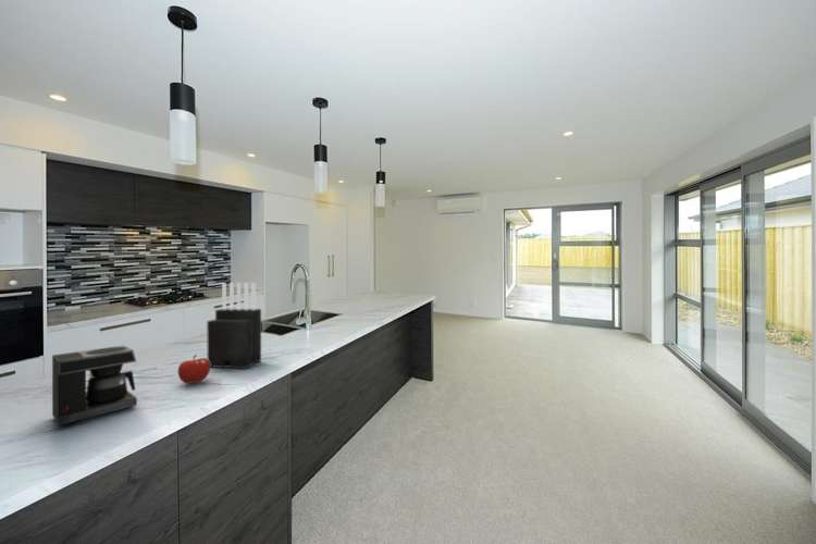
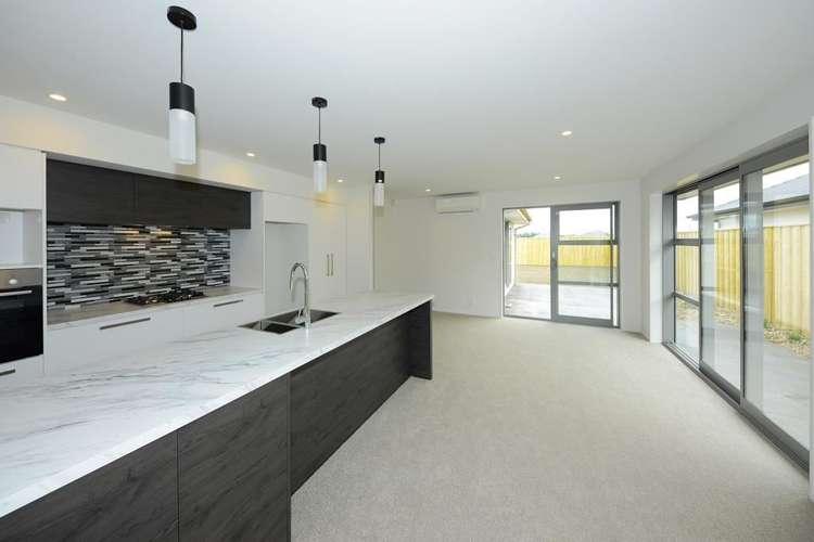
- coffee maker (89, 373)
- knife block (233, 323)
- fruit (194, 369)
